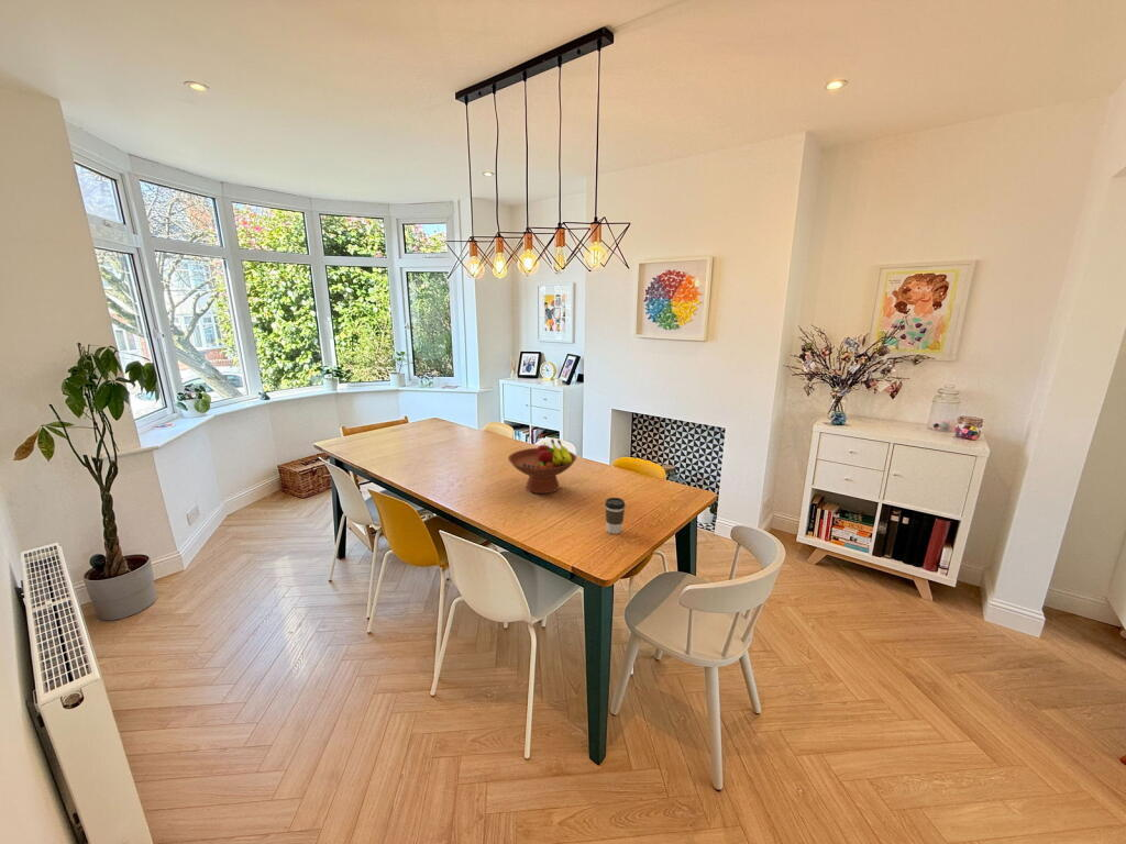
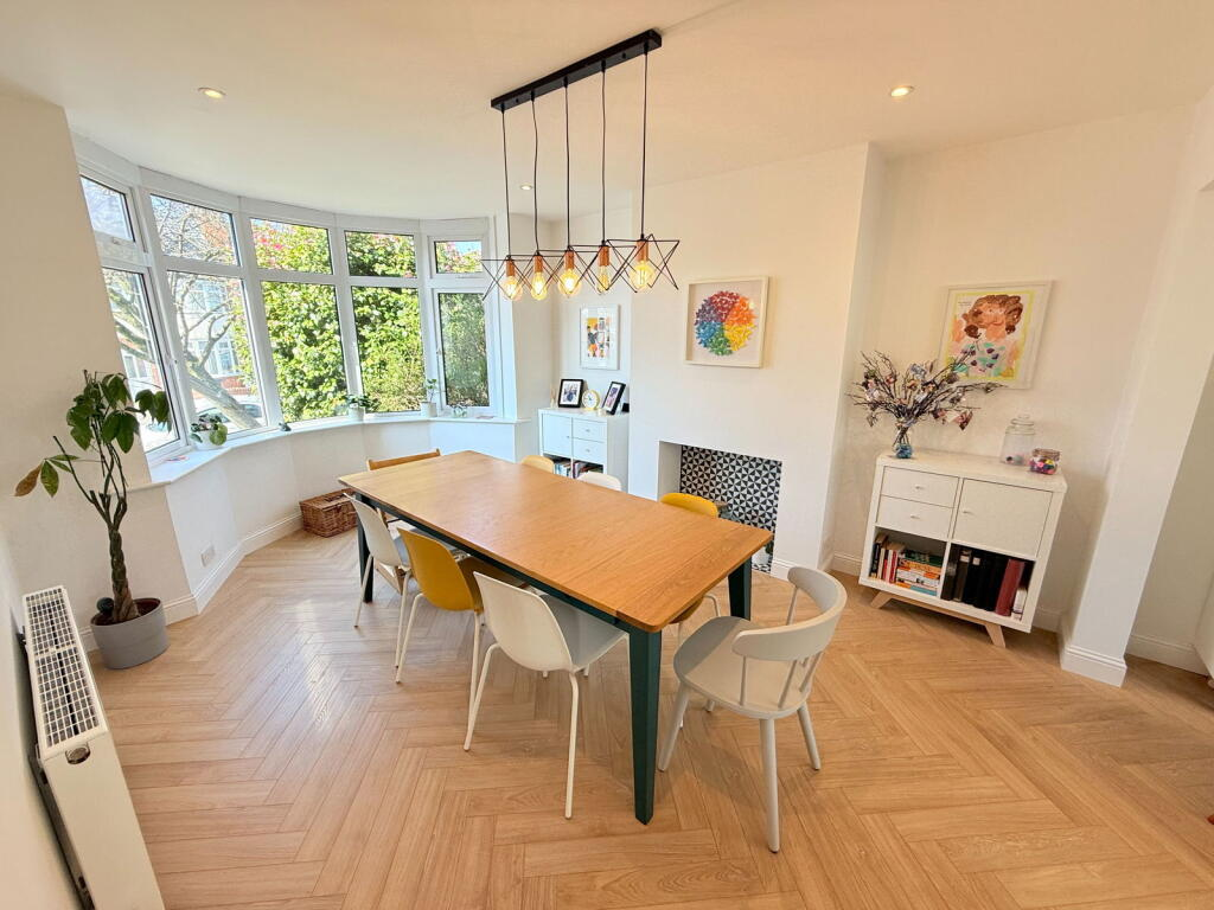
- fruit bowl (542, 466)
- coffee cup (614, 515)
